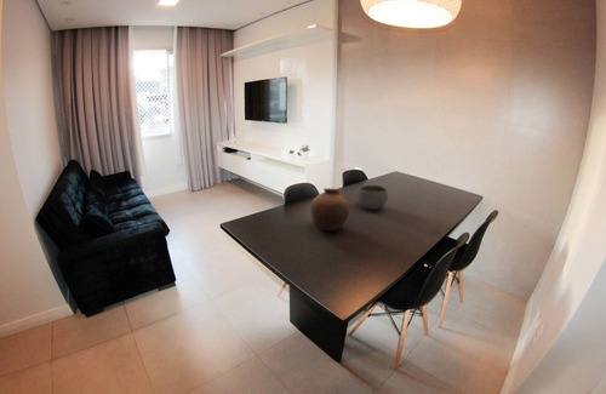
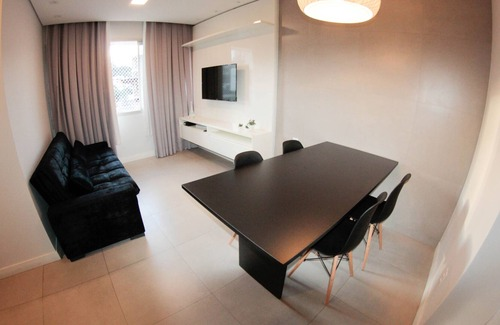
- bowl (372, 198)
- pottery (330, 209)
